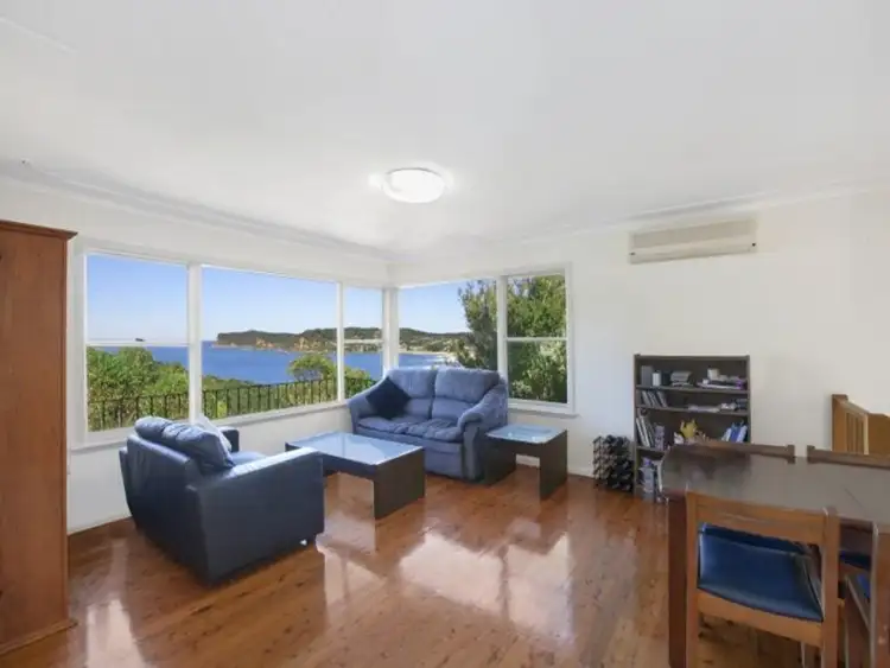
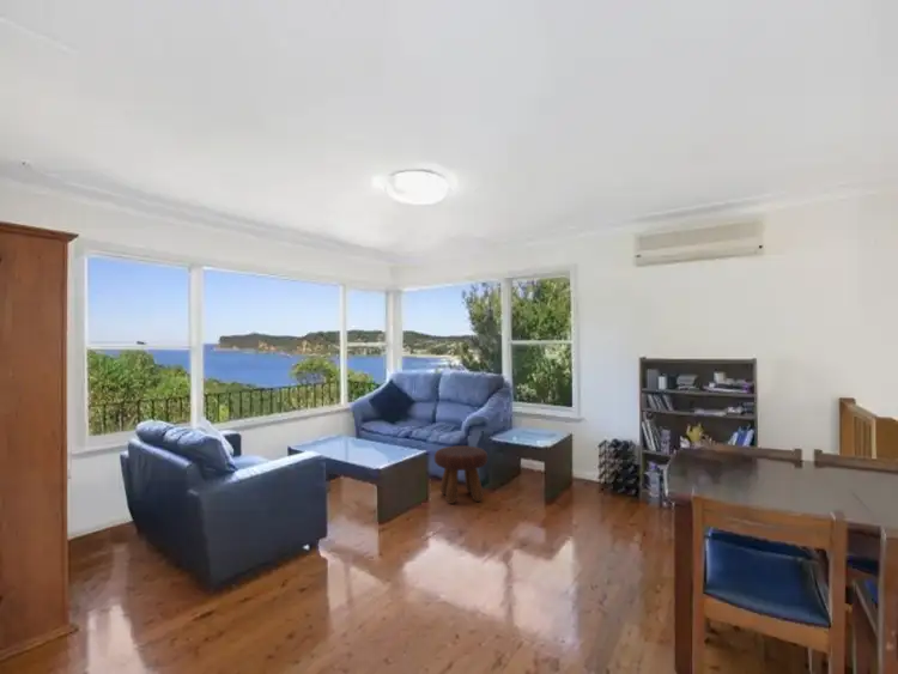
+ footstool (457, 473)
